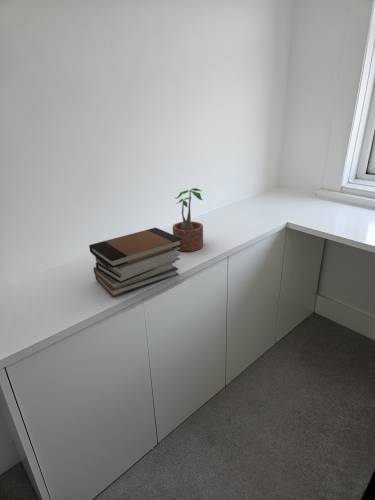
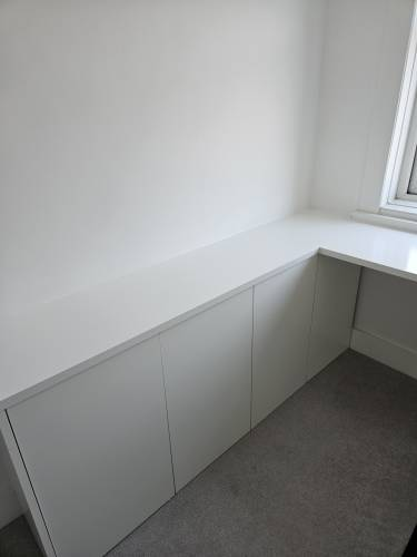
- potted plant (189, 218)
- book stack (137, 259)
